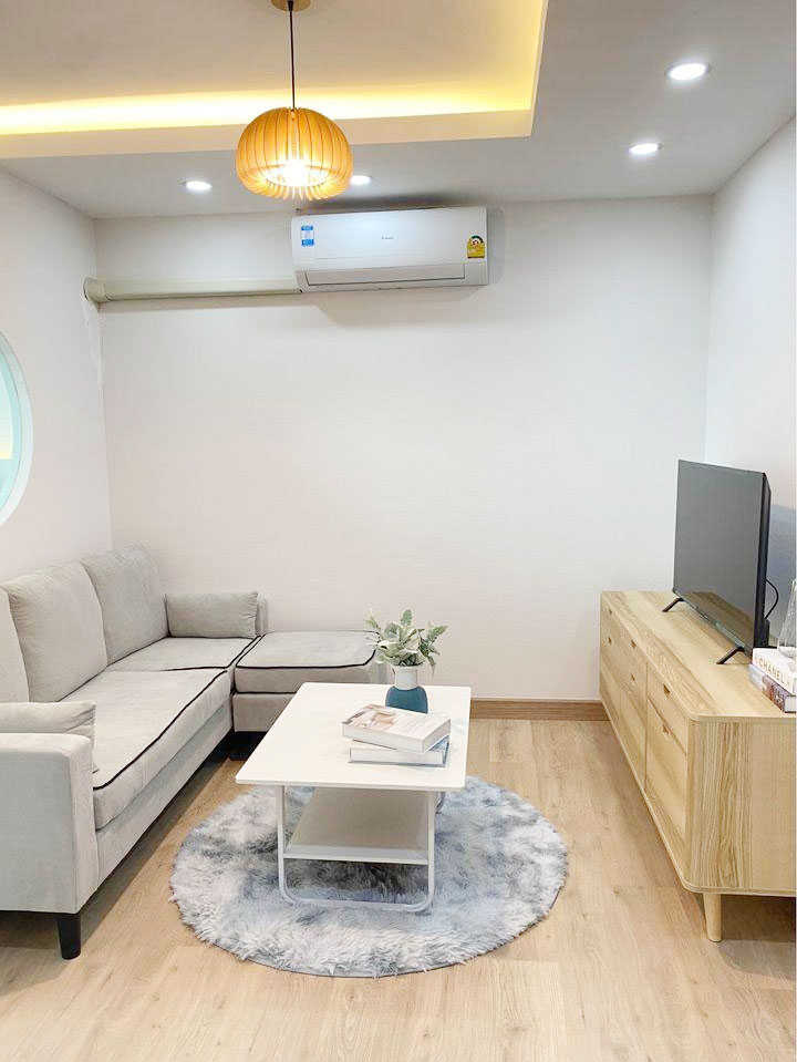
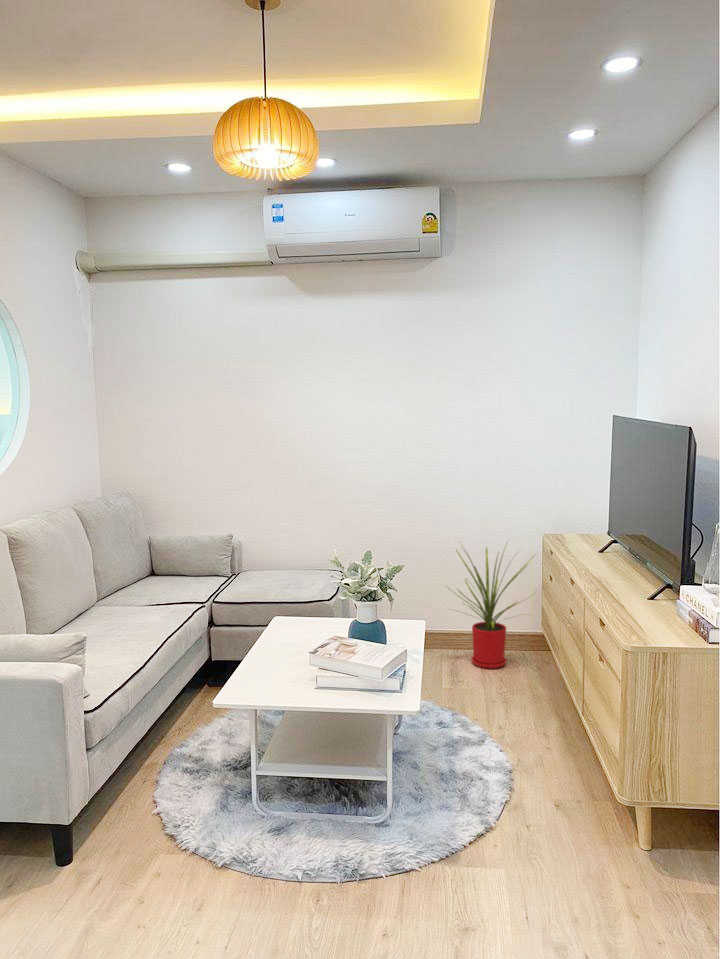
+ house plant (489, 603)
